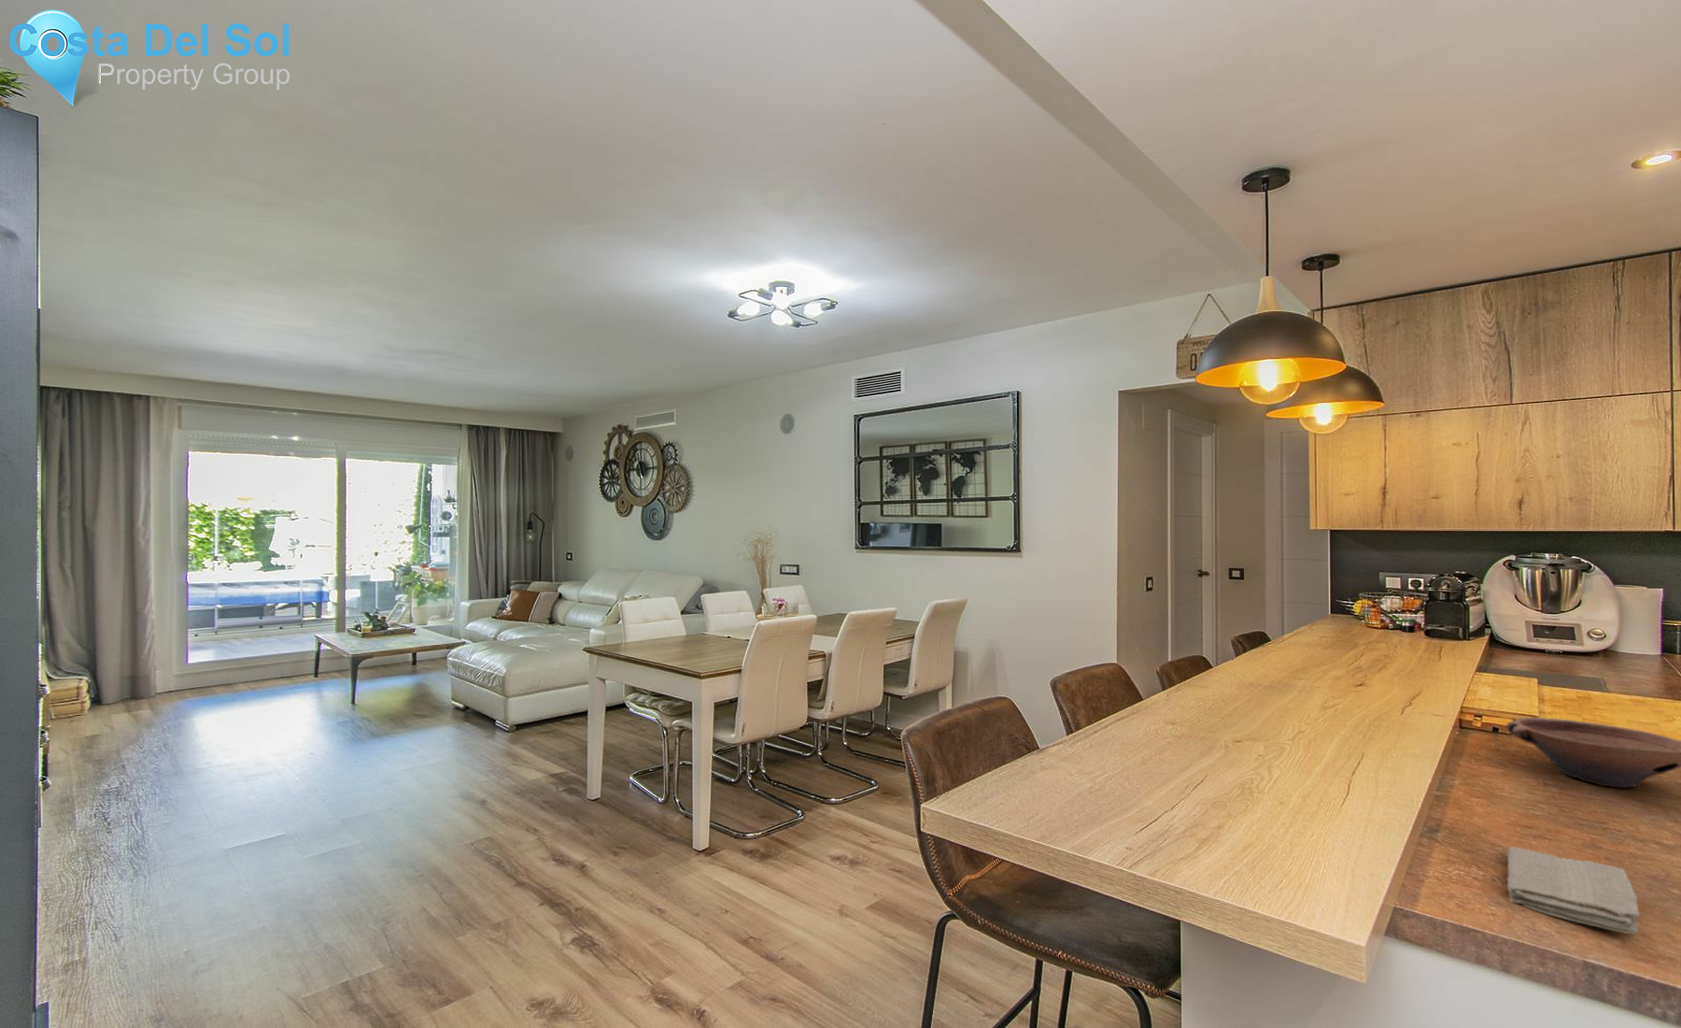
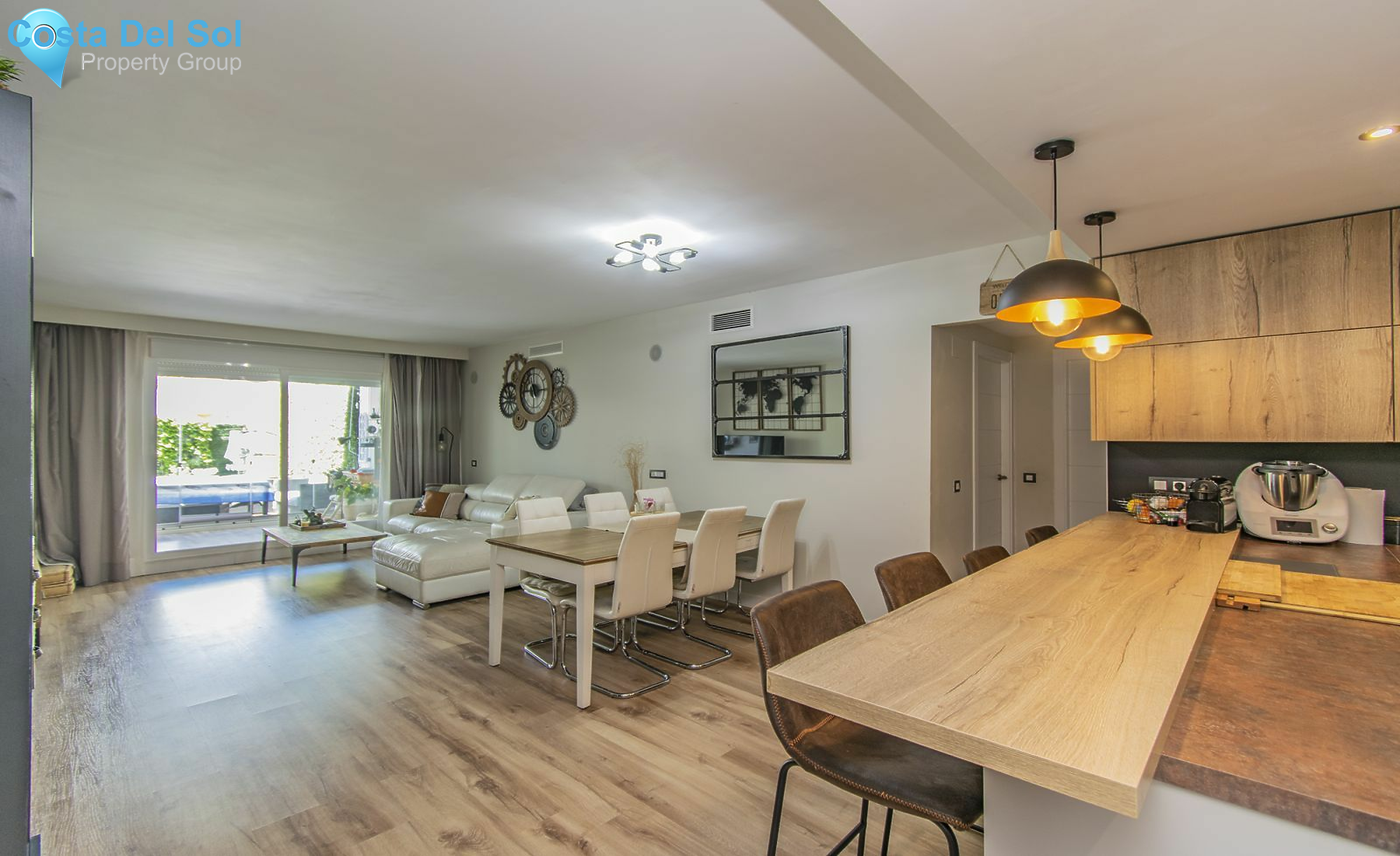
- bowl (1599, 754)
- washcloth (1567, 884)
